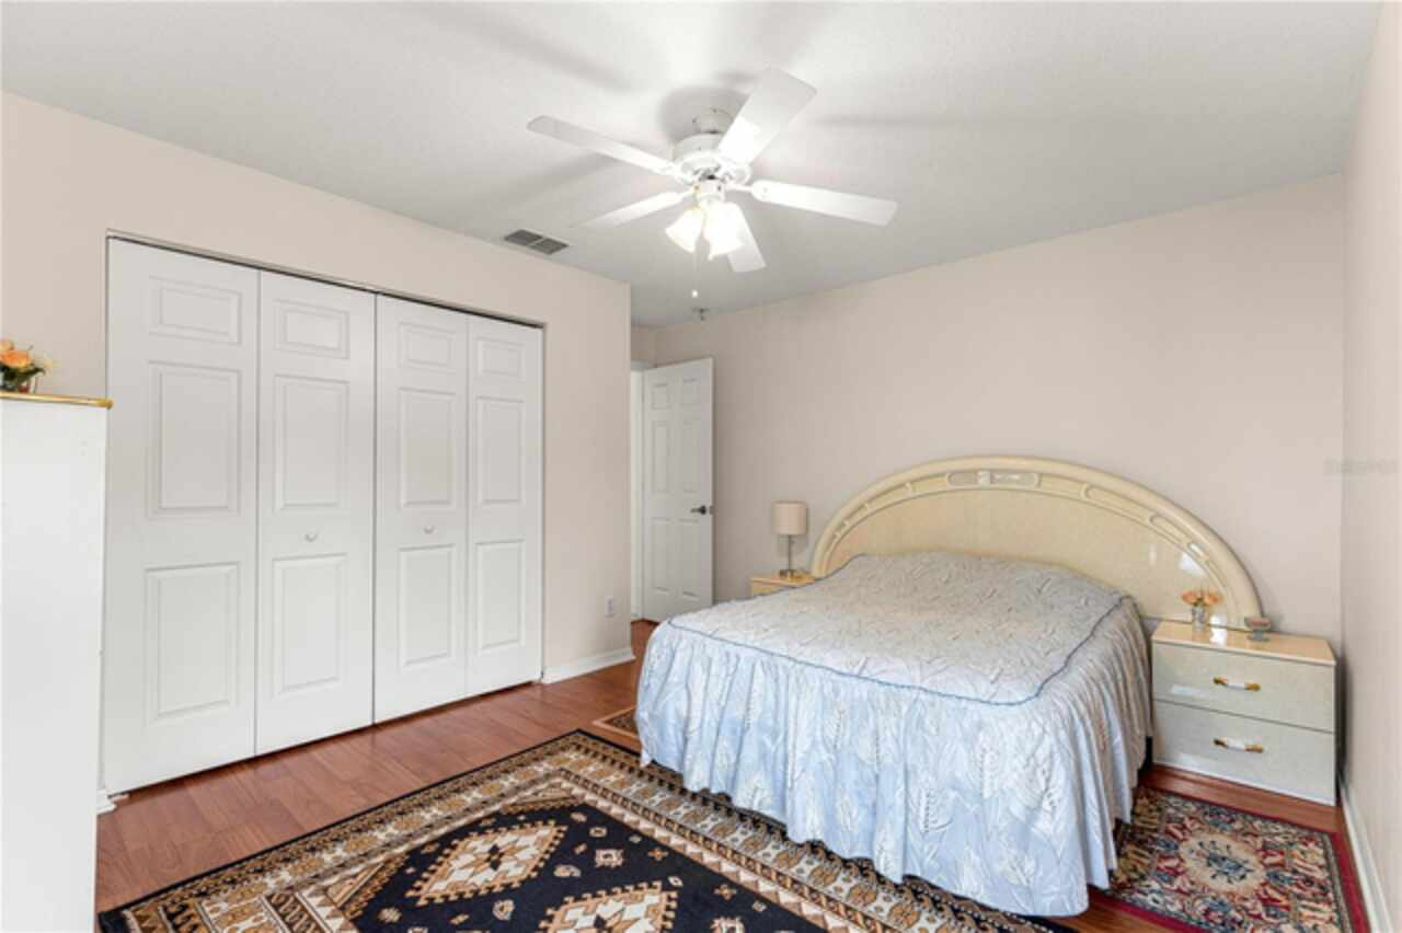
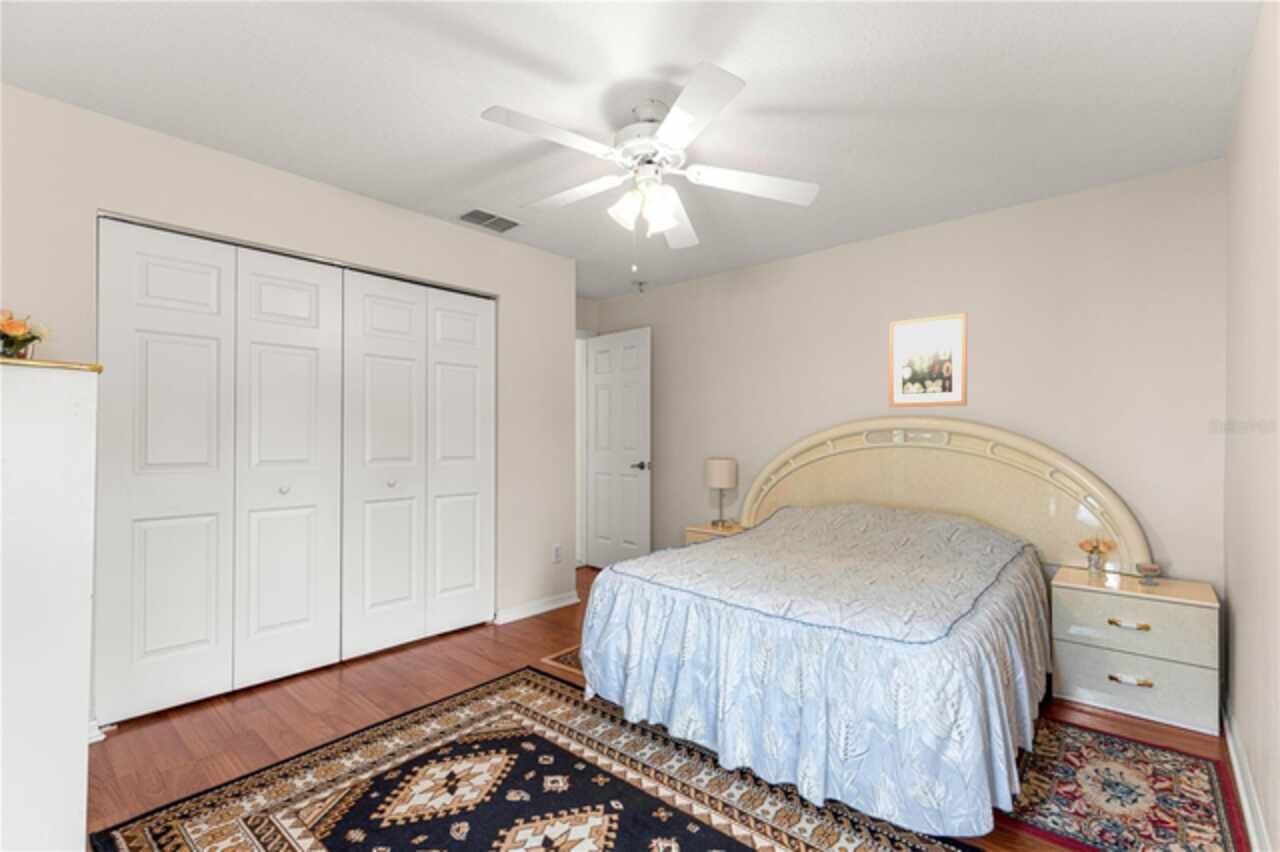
+ wall art (926, 361)
